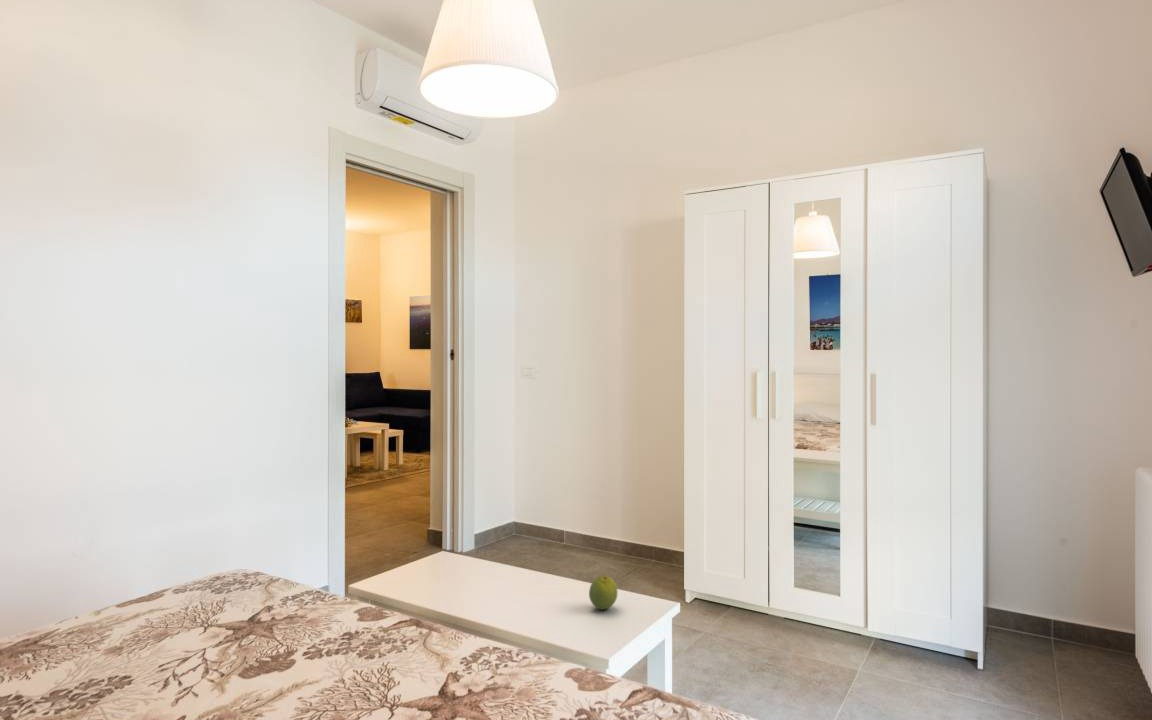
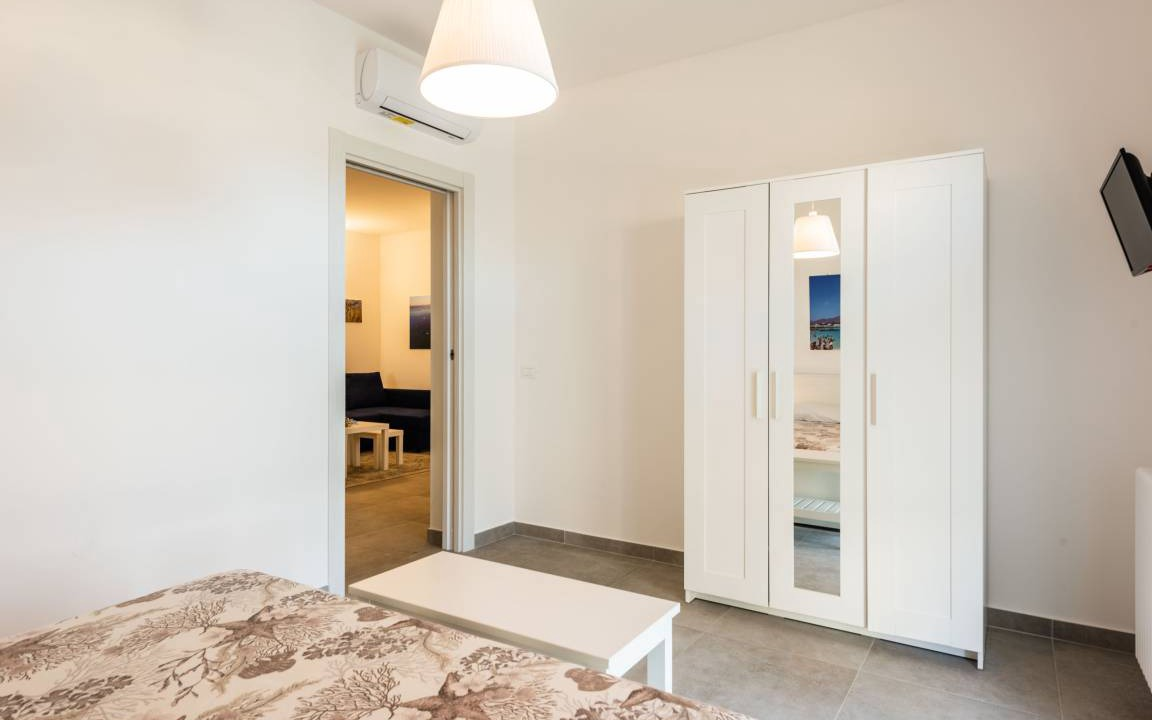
- fruit (603, 591)
